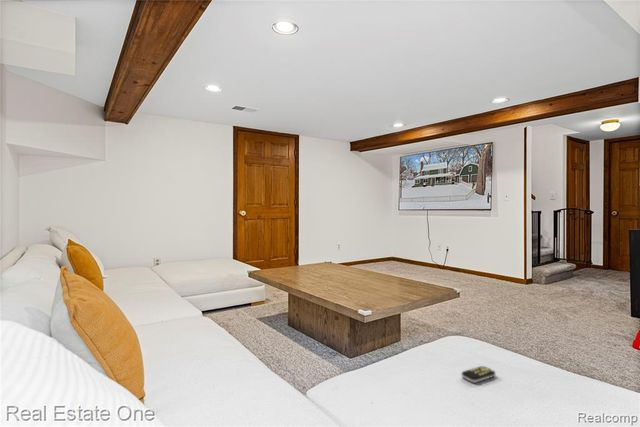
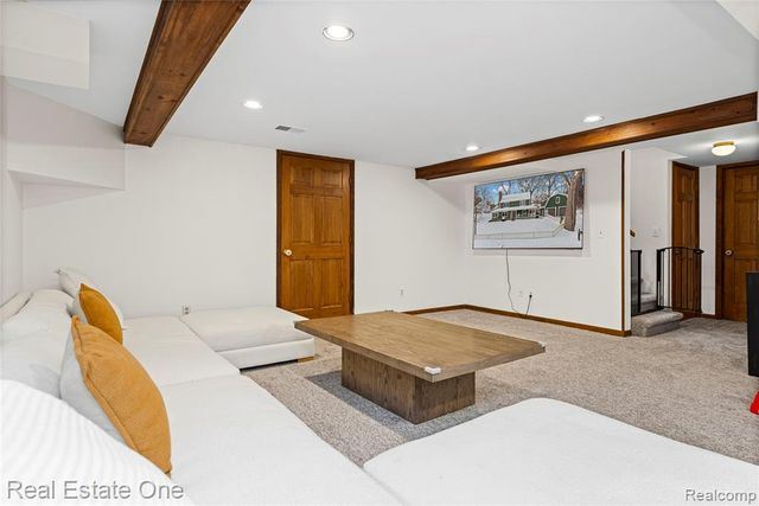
- remote control (478, 373)
